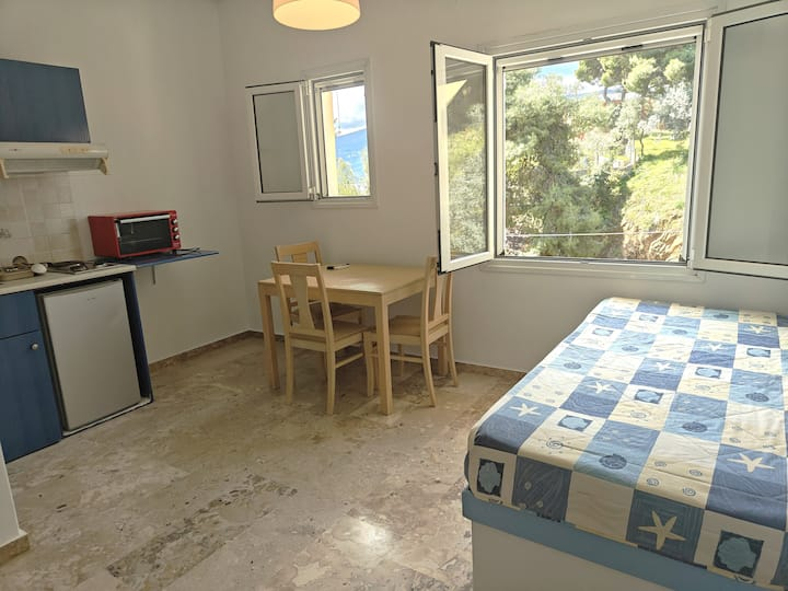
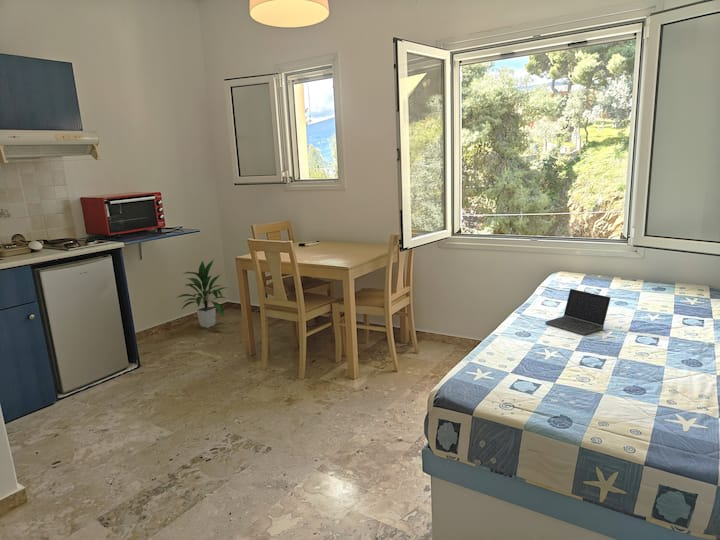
+ indoor plant (204, 294)
+ laptop computer (577, 310)
